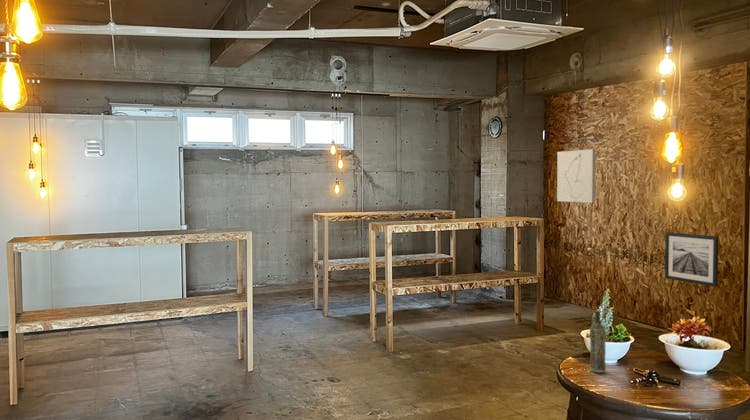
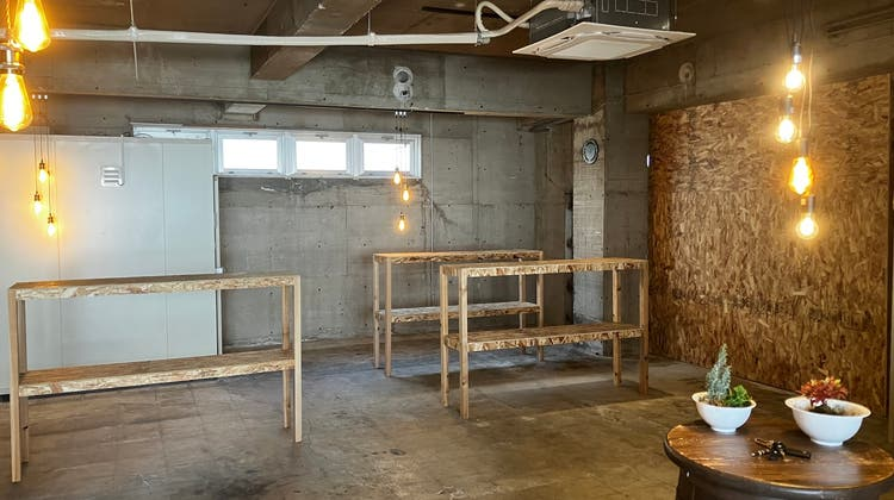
- wall art (690, 258)
- bottle (597, 340)
- wall art (575, 176)
